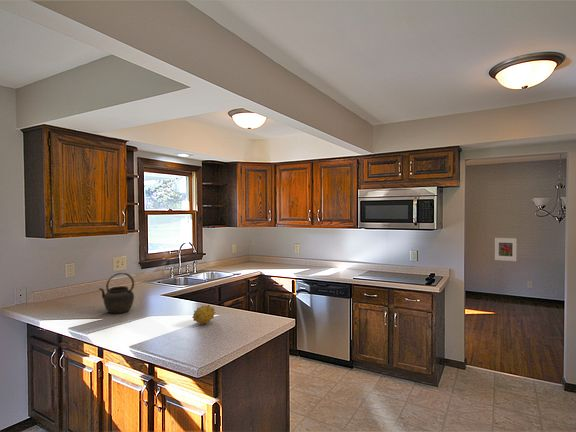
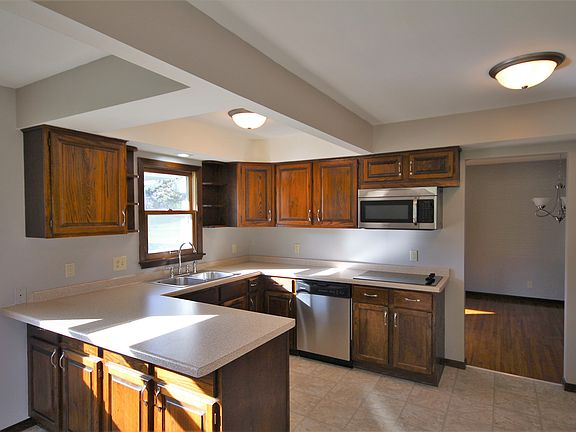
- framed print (505, 249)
- fruit (204, 313)
- kettle (116, 292)
